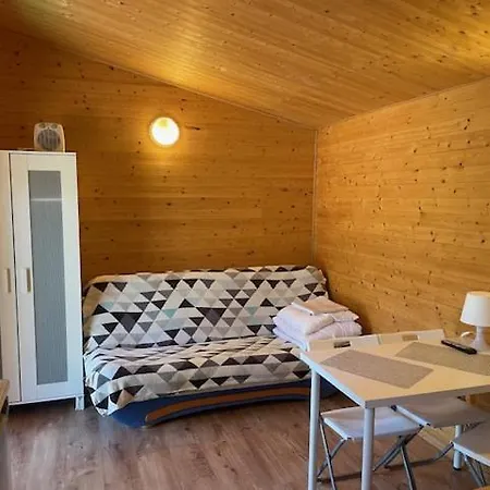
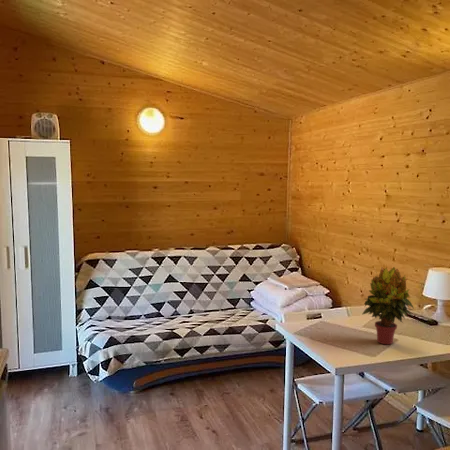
+ potted plant (388, 305)
